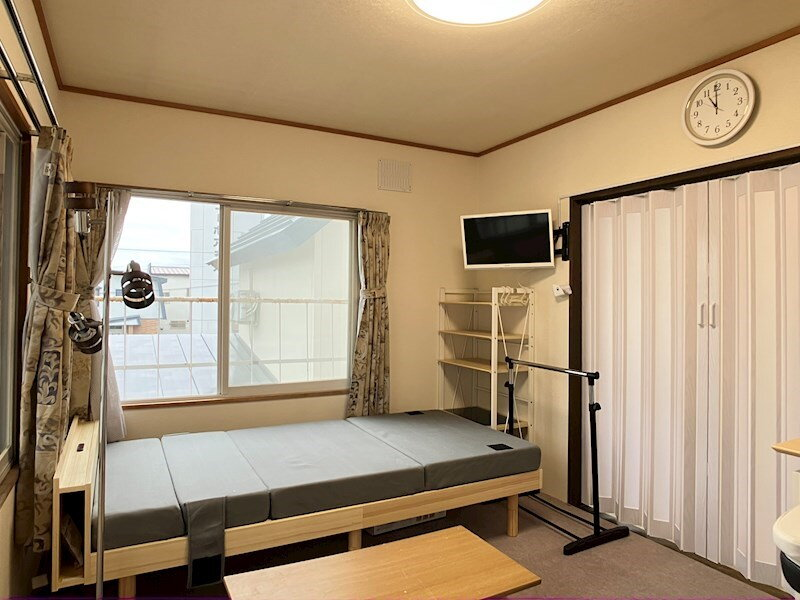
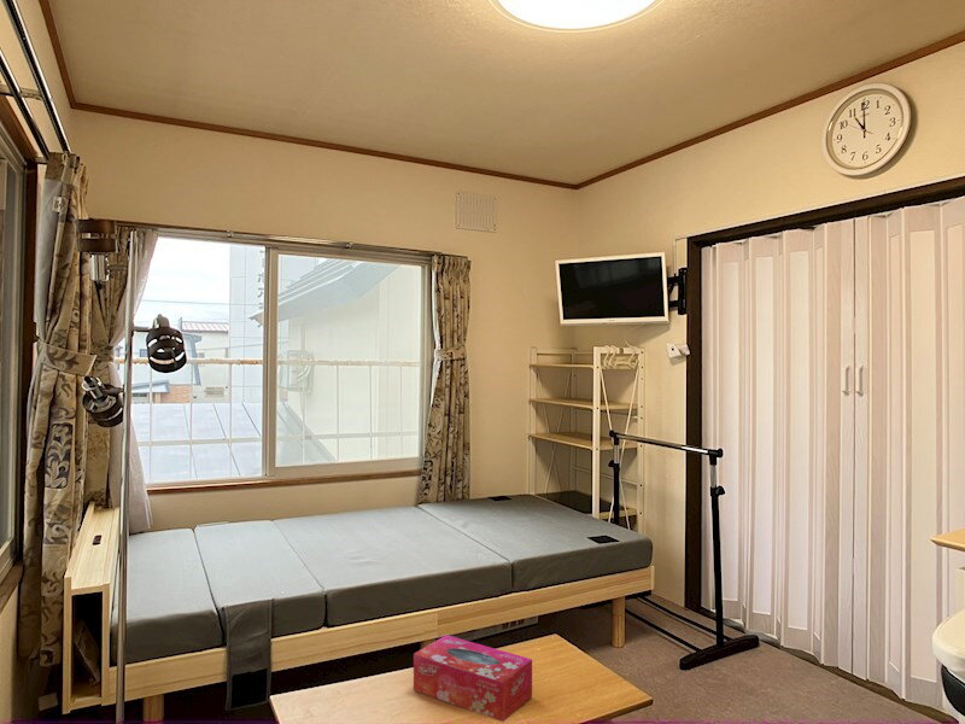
+ tissue box (472, 675)
